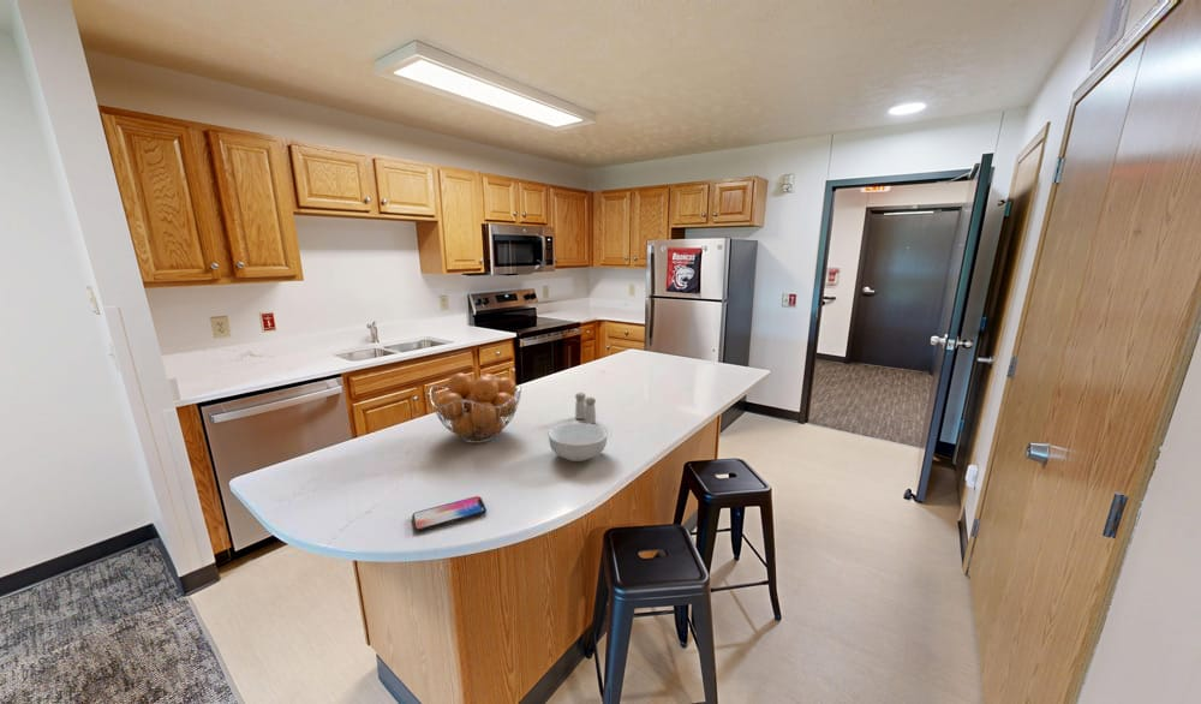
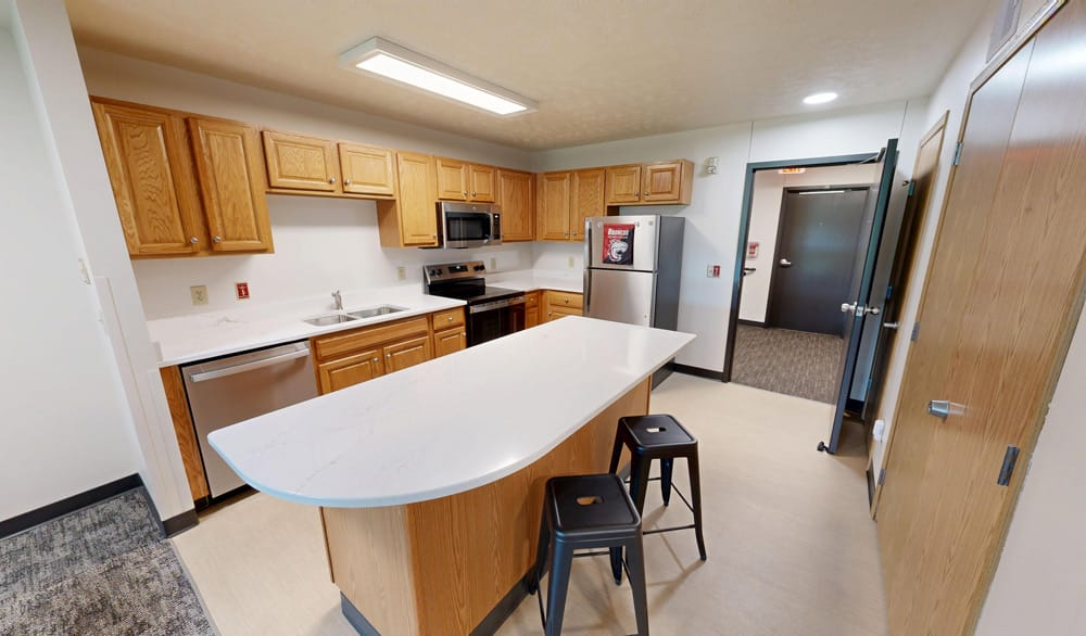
- salt and pepper shaker (585, 407)
- smartphone (449, 513)
- fruit basket (477, 405)
- cereal bowl (578, 443)
